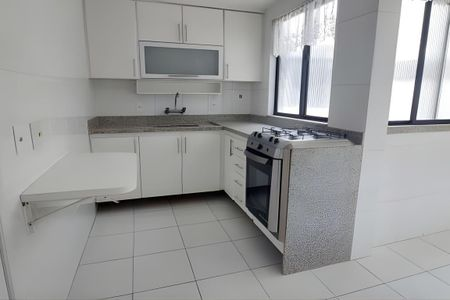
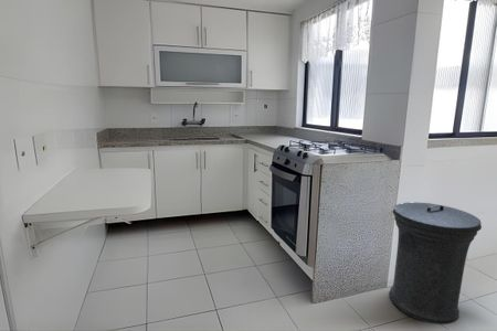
+ trash can (429, 255)
